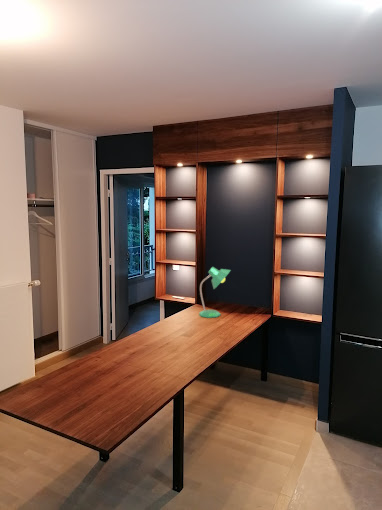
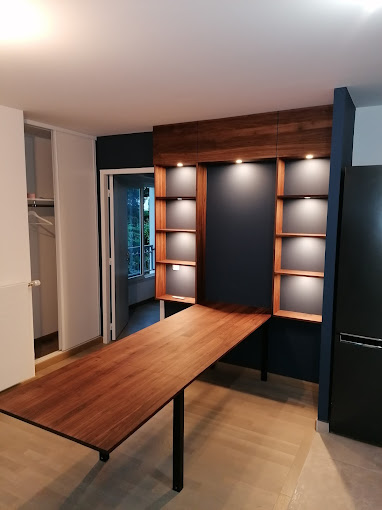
- desk lamp (214, 288)
